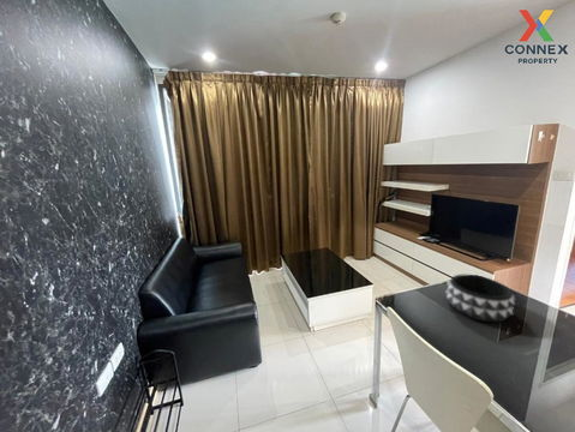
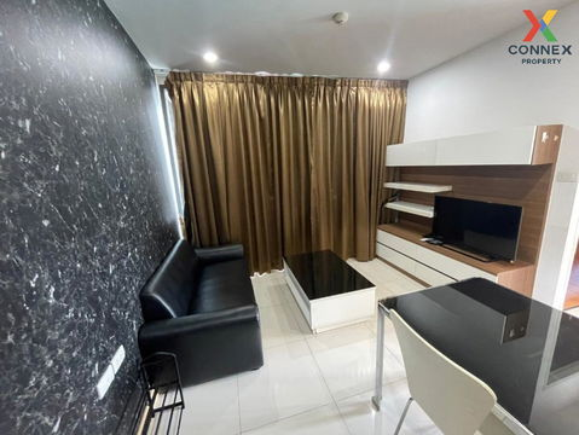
- decorative bowl (478, 295)
